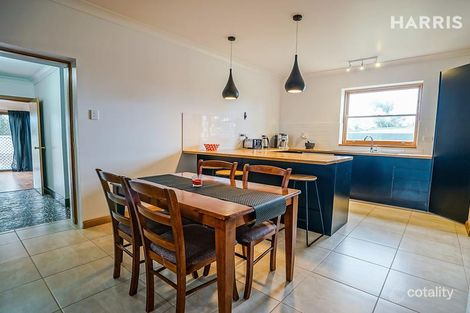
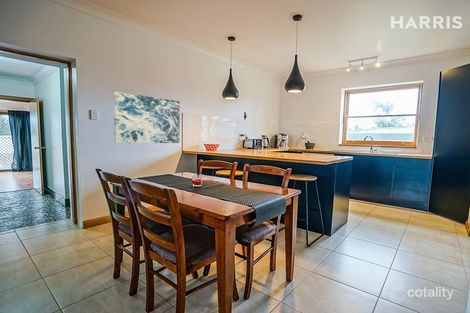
+ wall art (150, 120)
